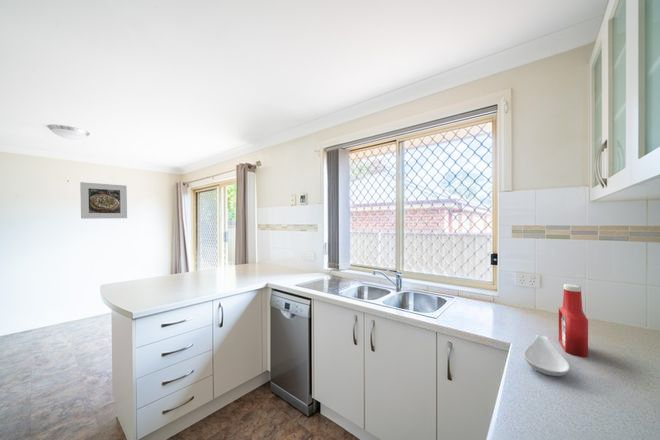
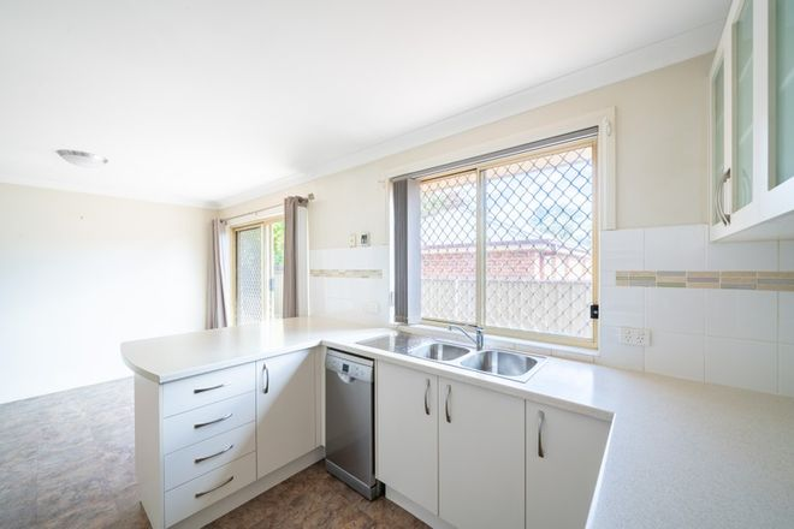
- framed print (104, 201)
- spoon rest (543, 352)
- soap bottle (572, 316)
